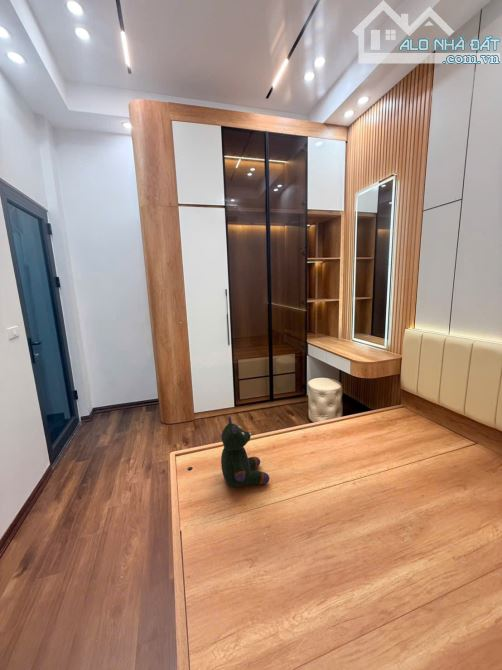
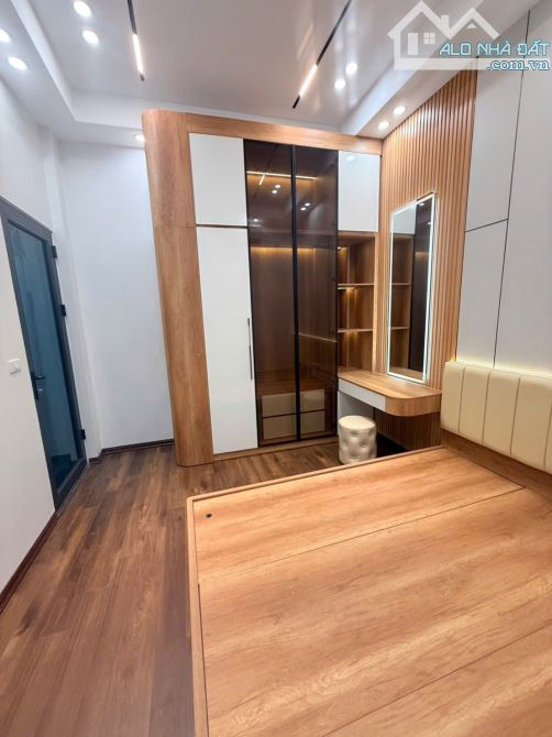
- stuffed bear (243, 449)
